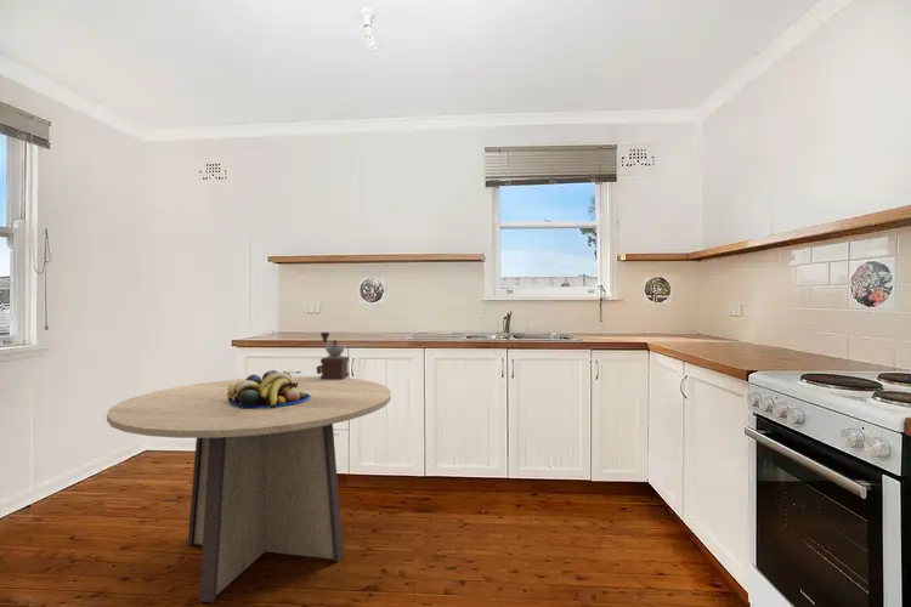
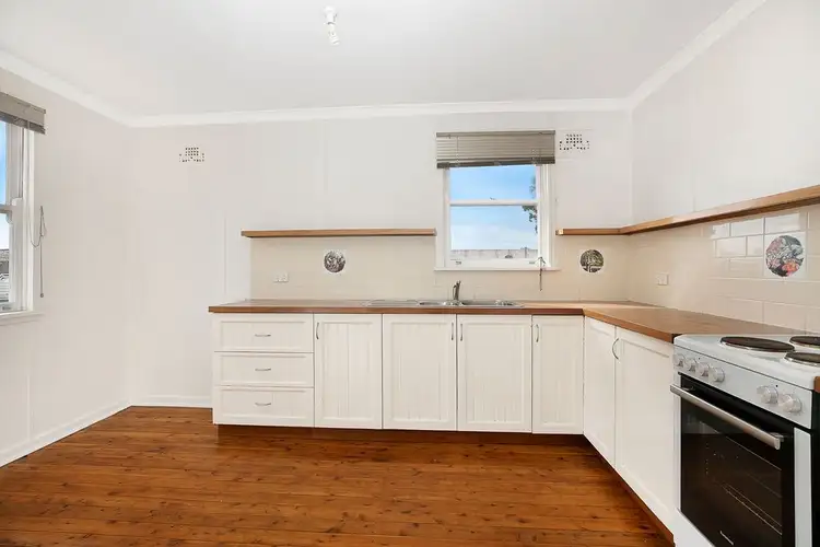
- coffee grinder (328, 356)
- fruit bowl (271, 385)
- dining table (264, 472)
